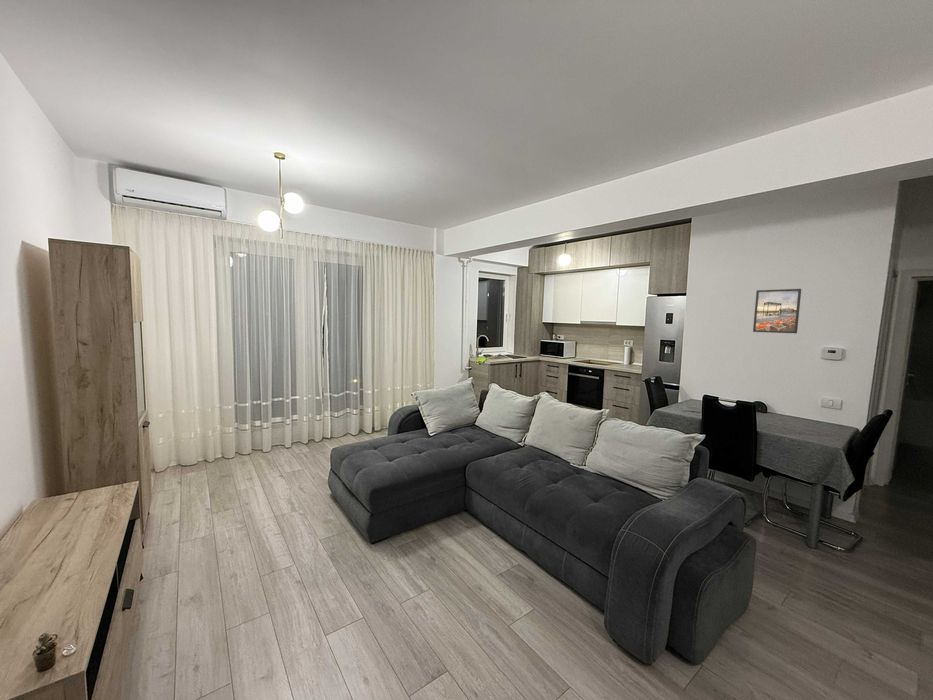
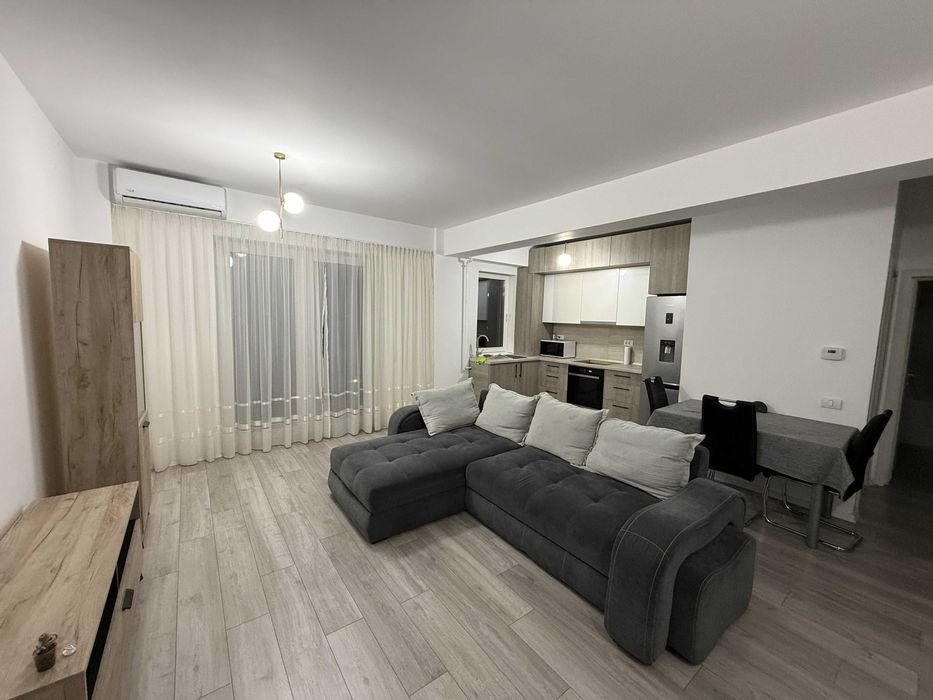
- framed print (776, 311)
